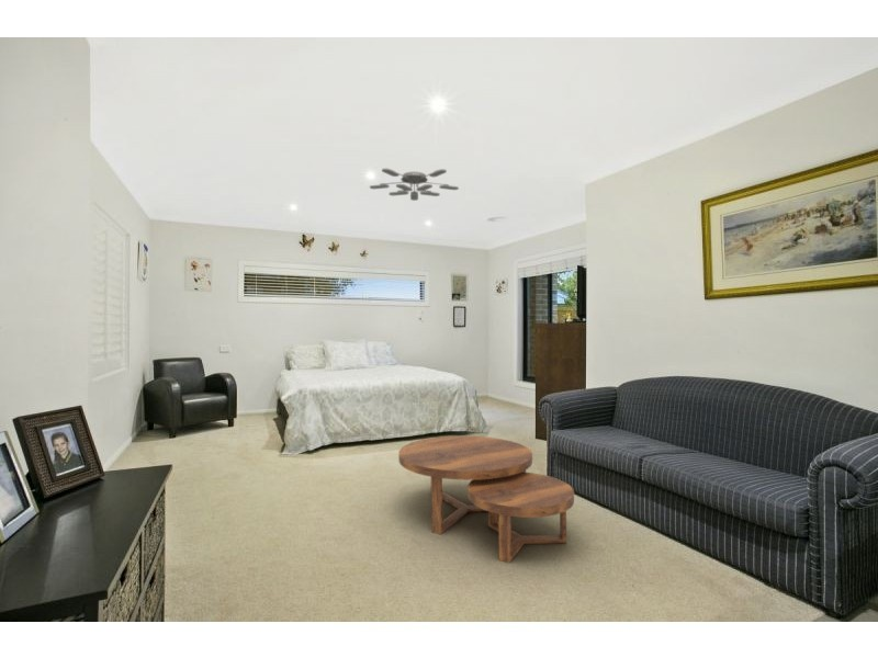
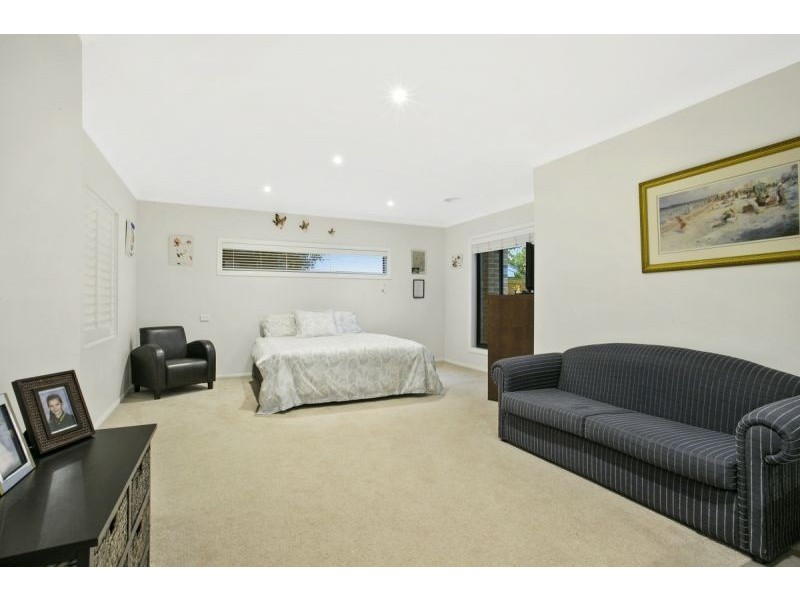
- coffee table (483, 488)
- ceiling fan (414, 185)
